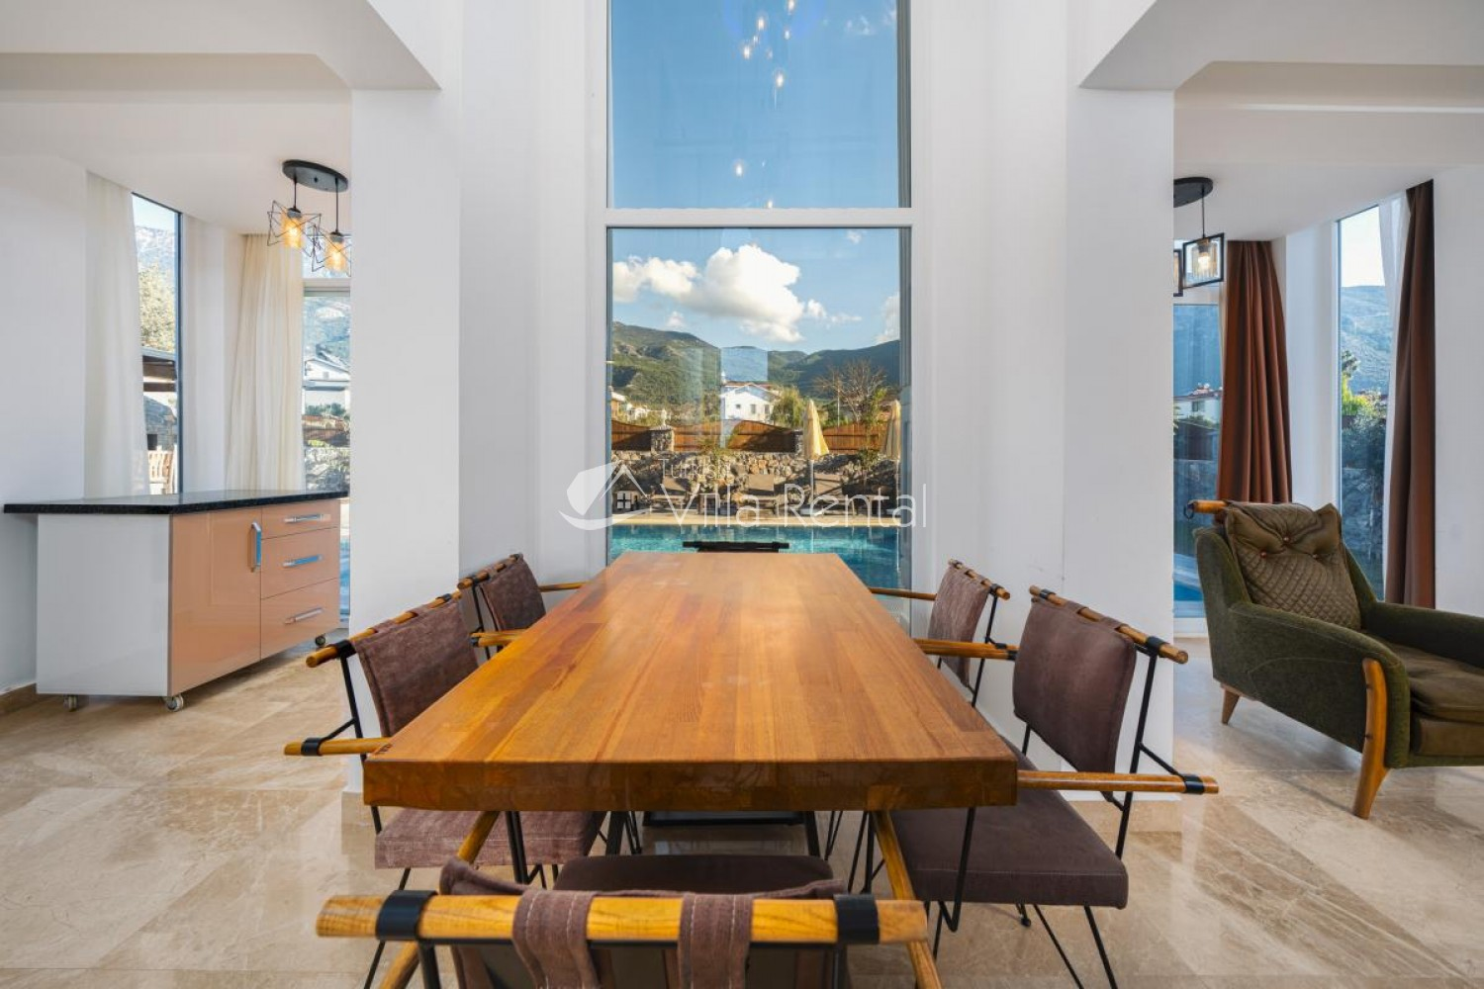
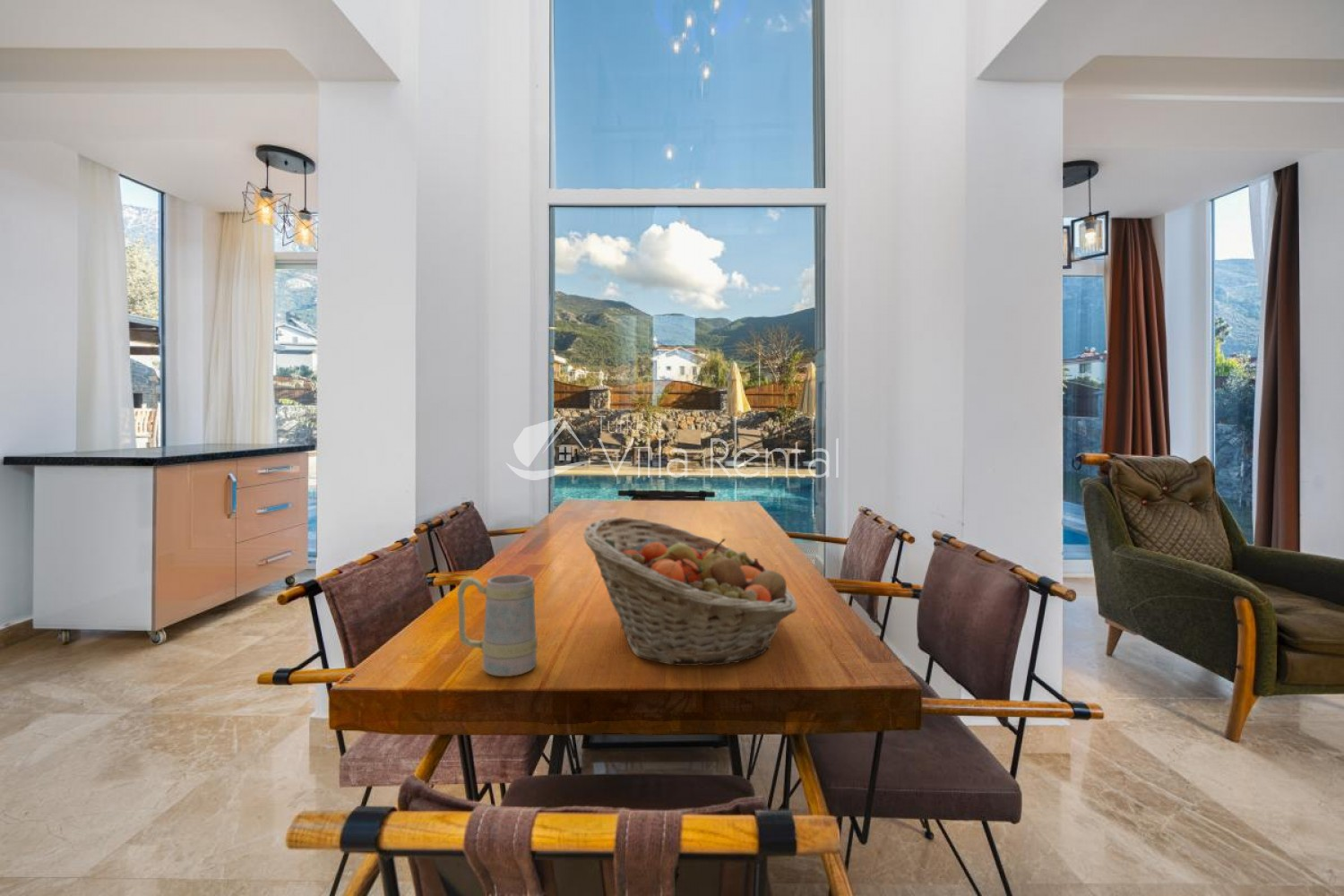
+ fruit basket (688, 579)
+ mug (497, 622)
